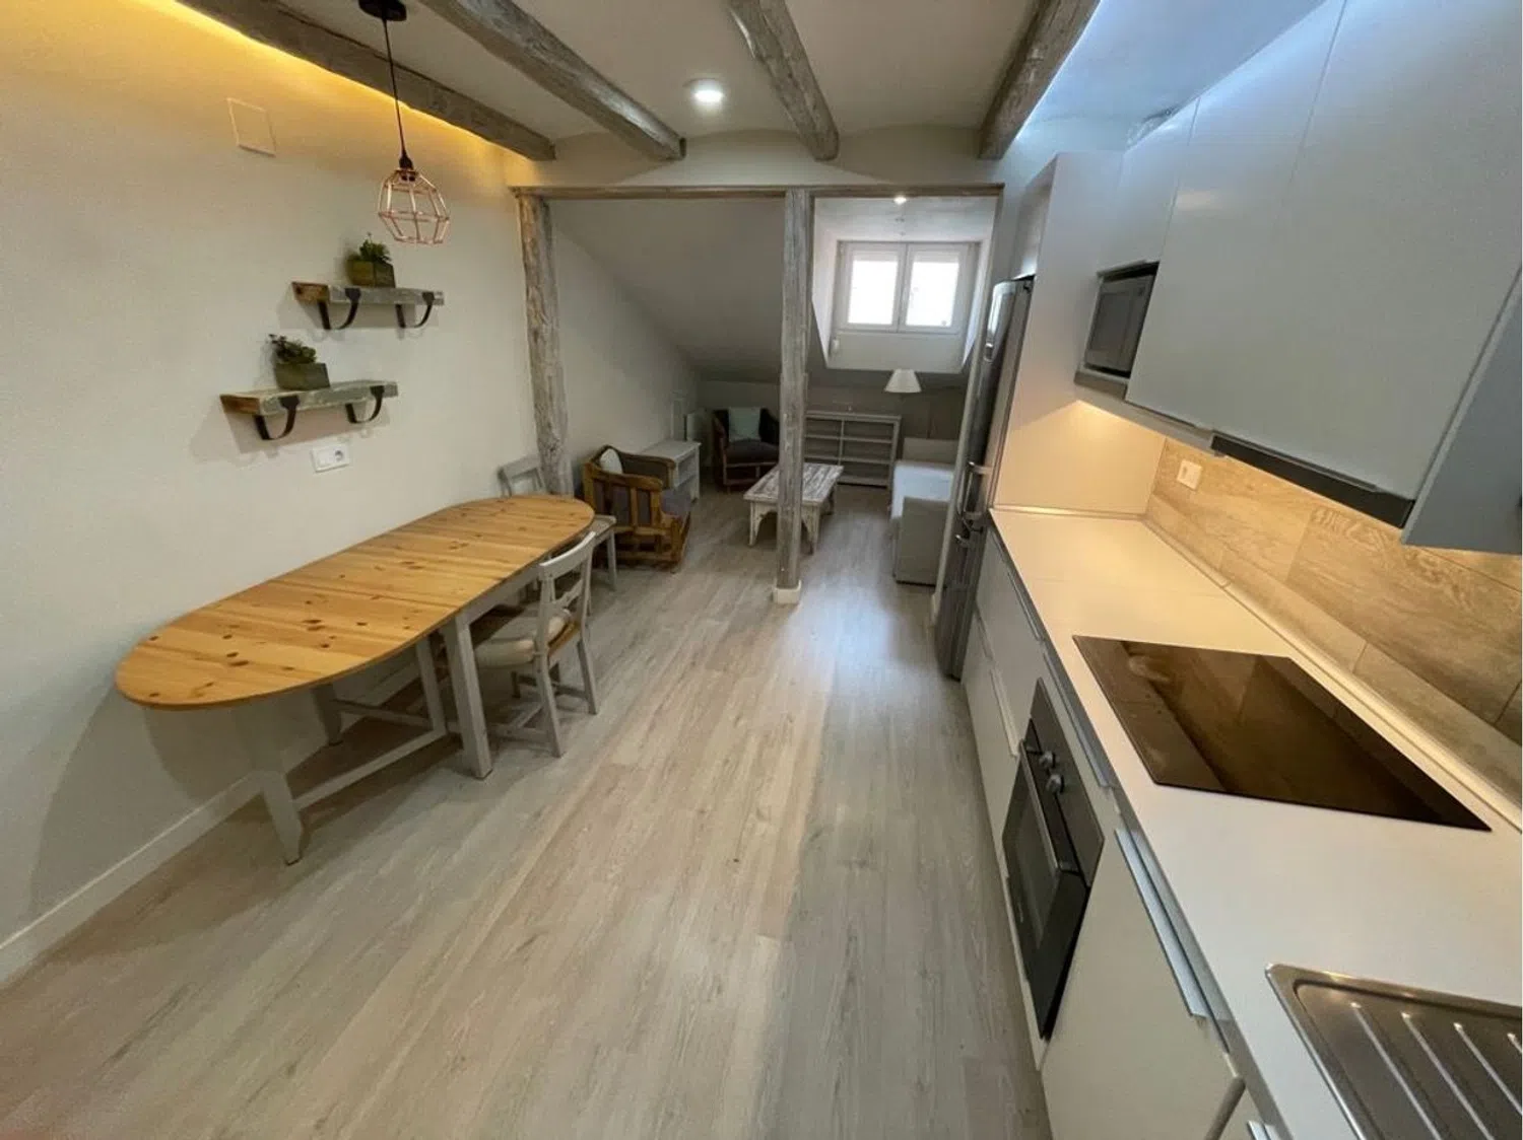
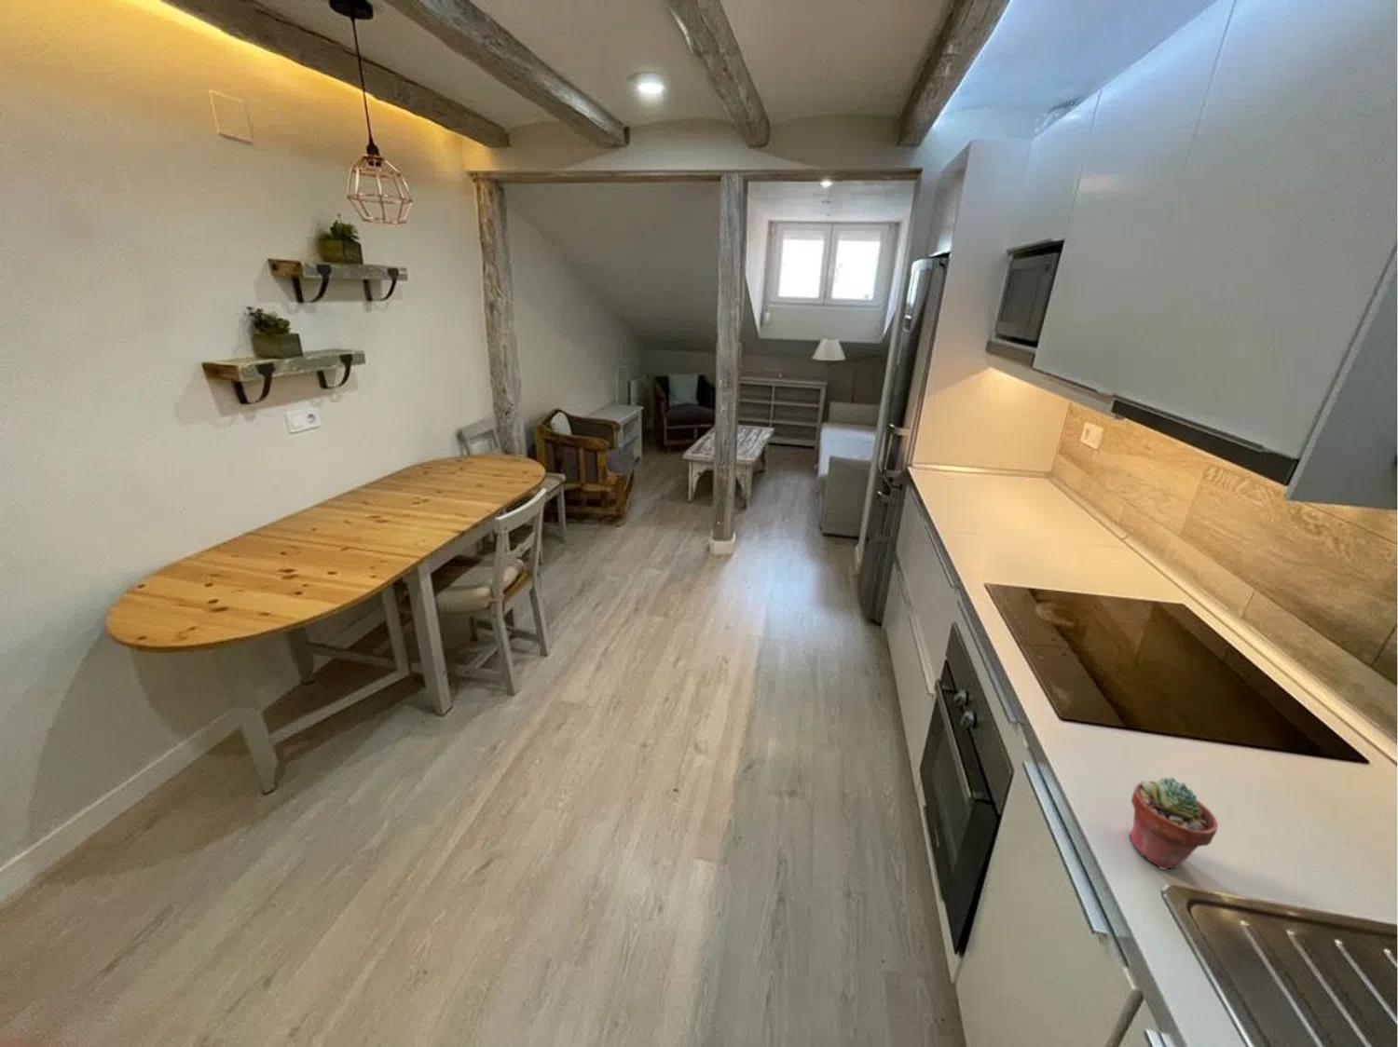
+ potted succulent (1169, 818)
